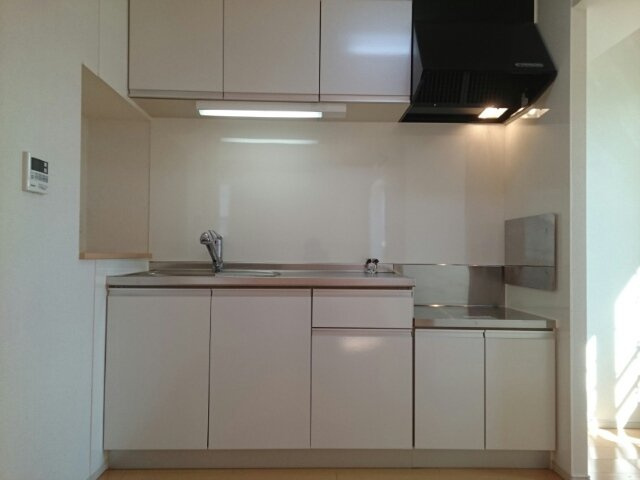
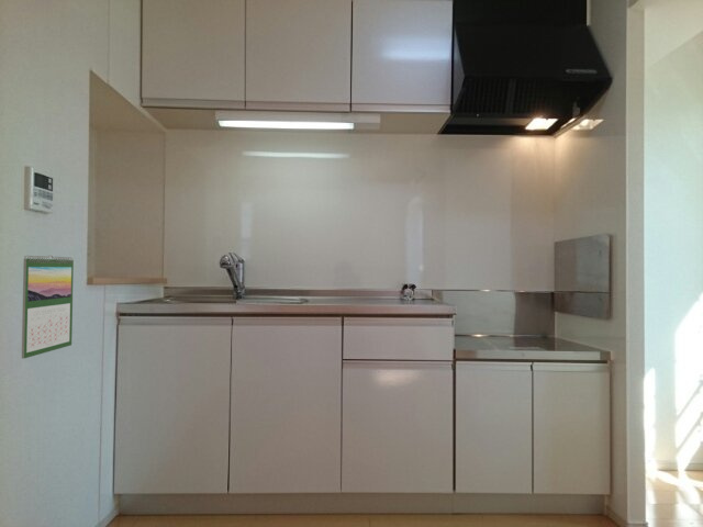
+ calendar (49, 302)
